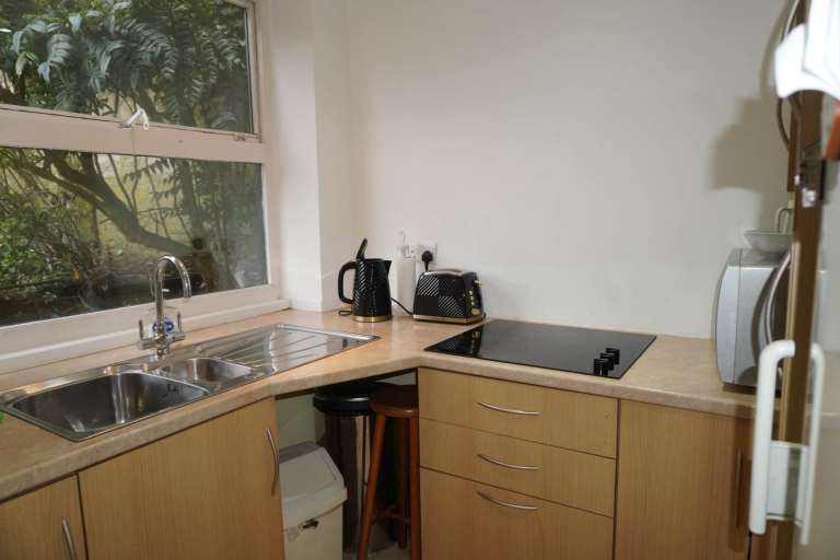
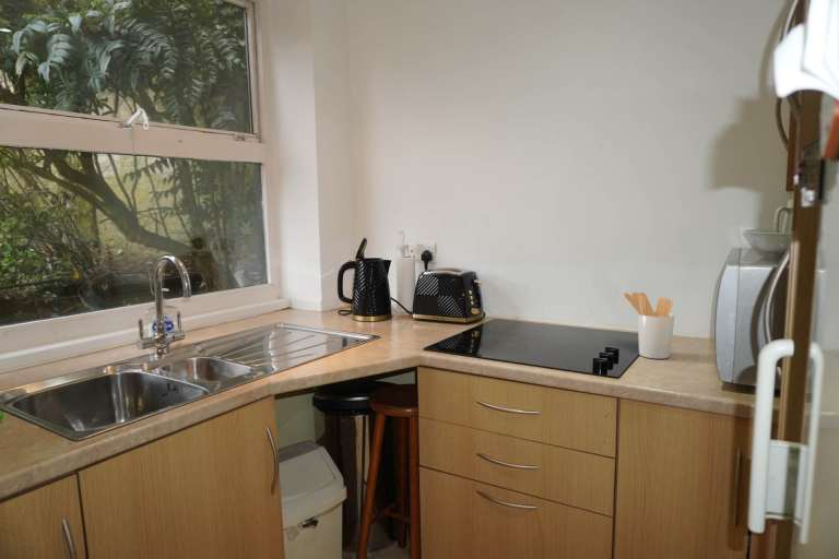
+ utensil holder (648, 322)
